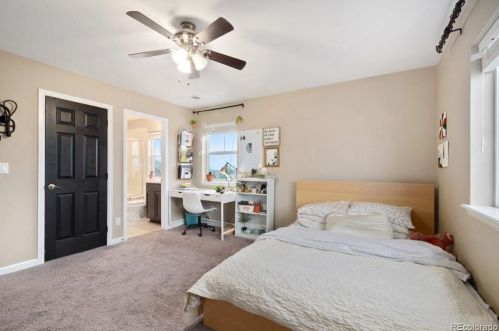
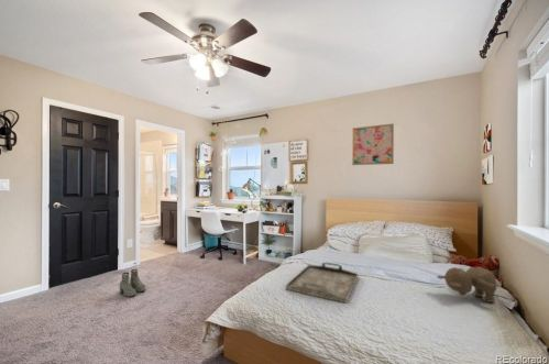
+ boots (132, 282)
+ serving tray (323, 277)
+ wall art (372, 145)
+ teddy bear (466, 283)
